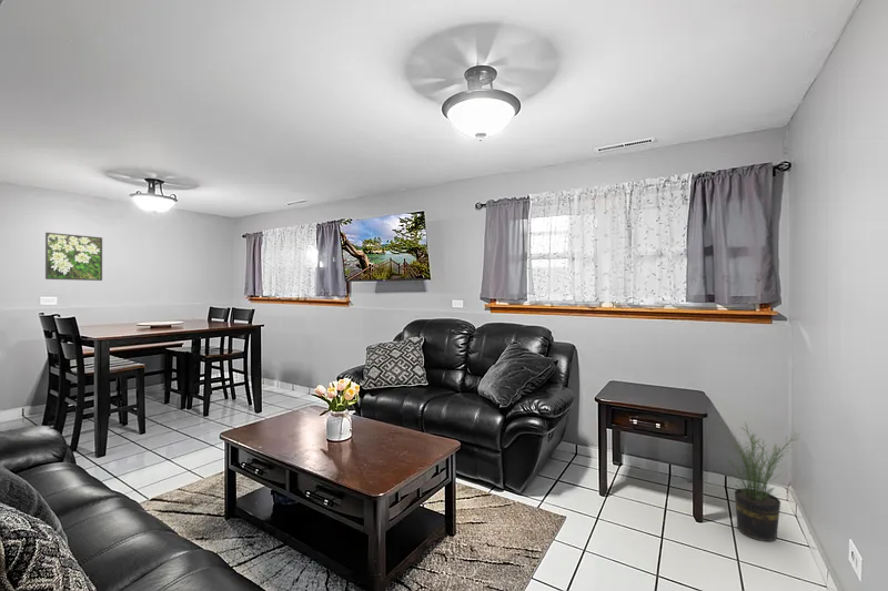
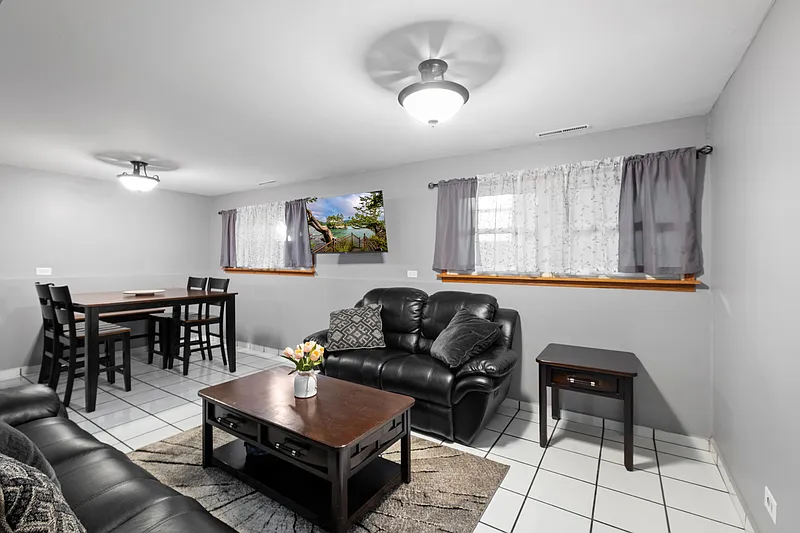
- potted plant (760, 479)
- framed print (74, 257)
